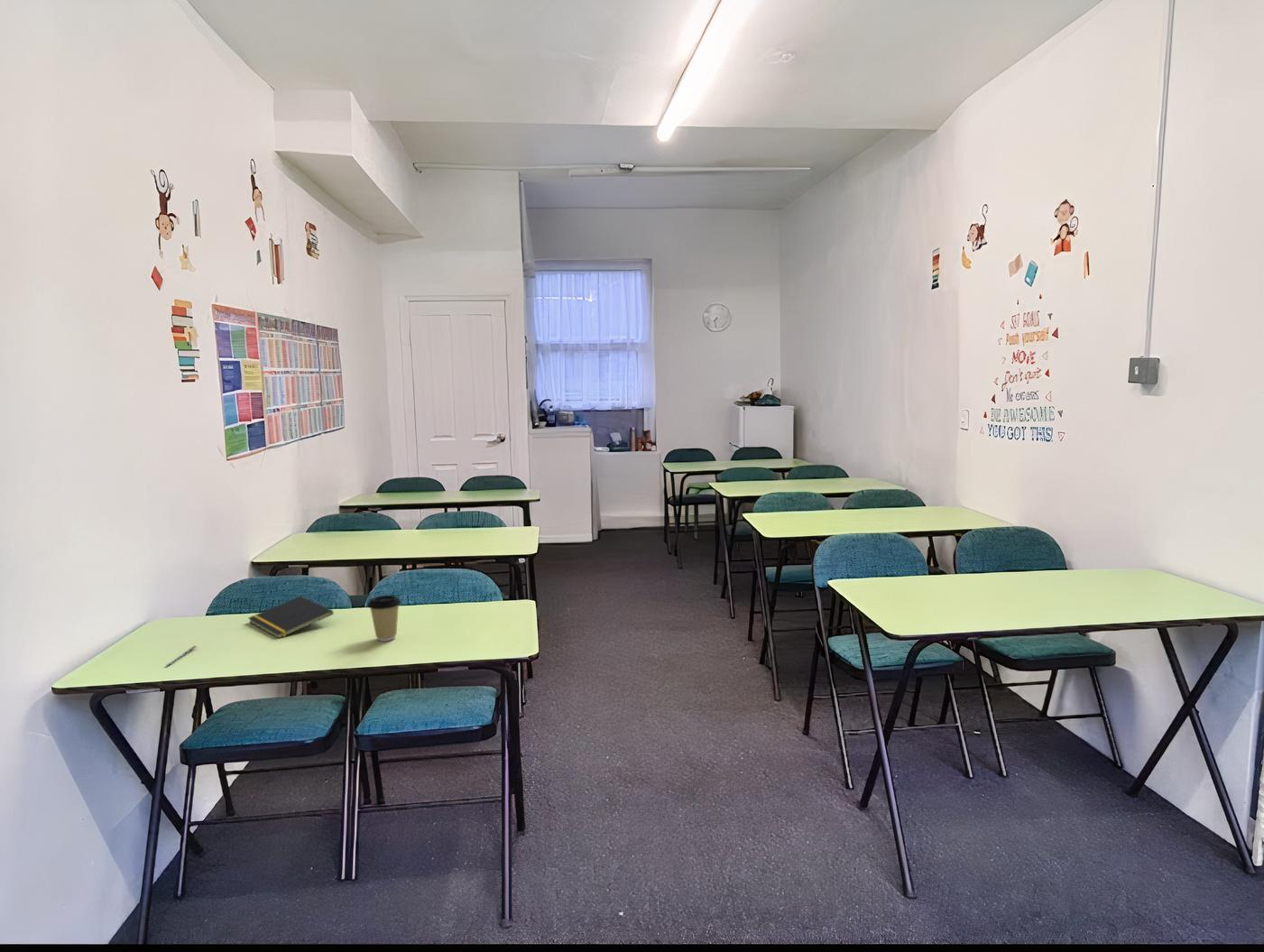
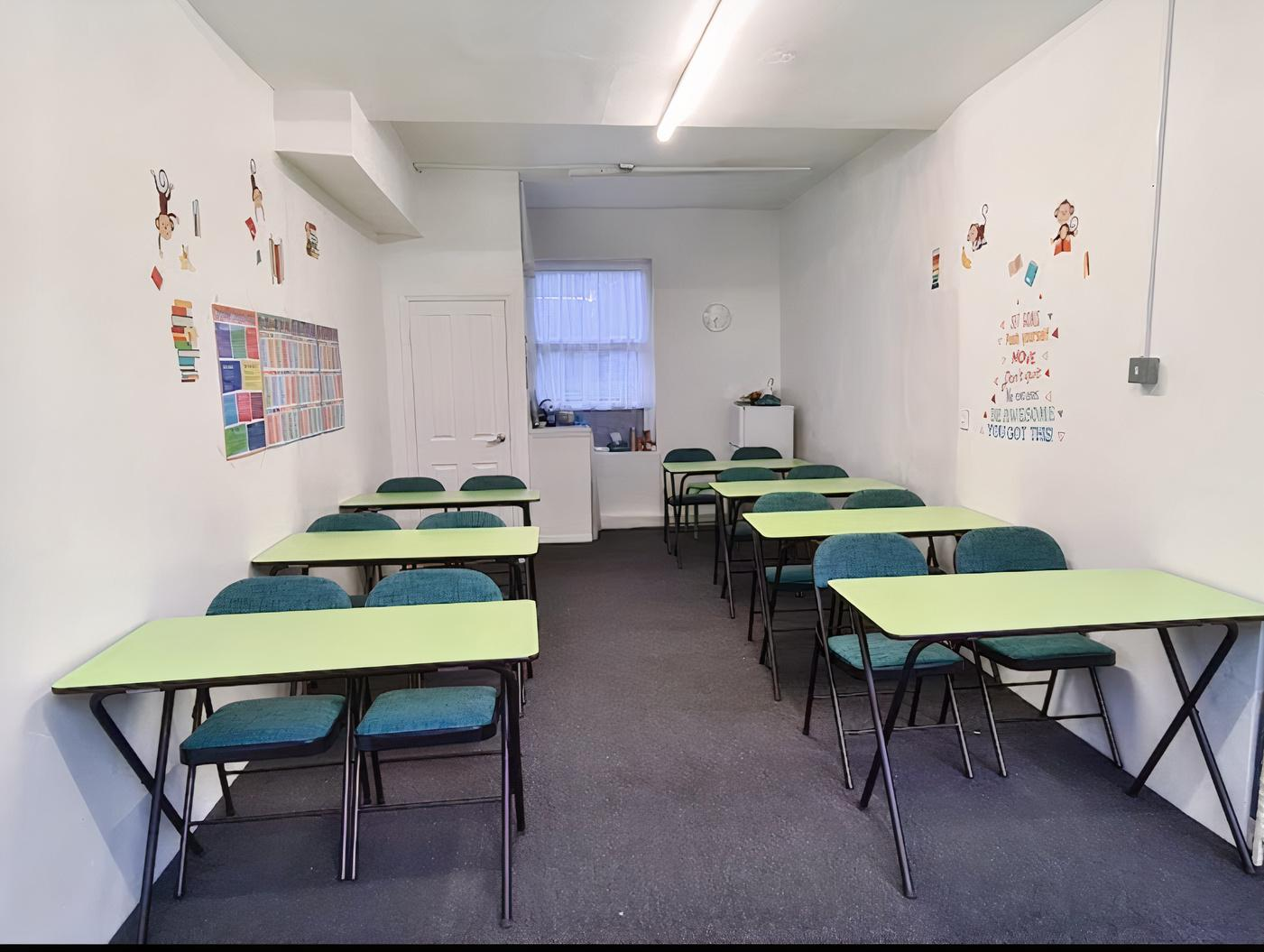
- coffee cup (385, 617)
- notepad (290, 615)
- pen (181, 655)
